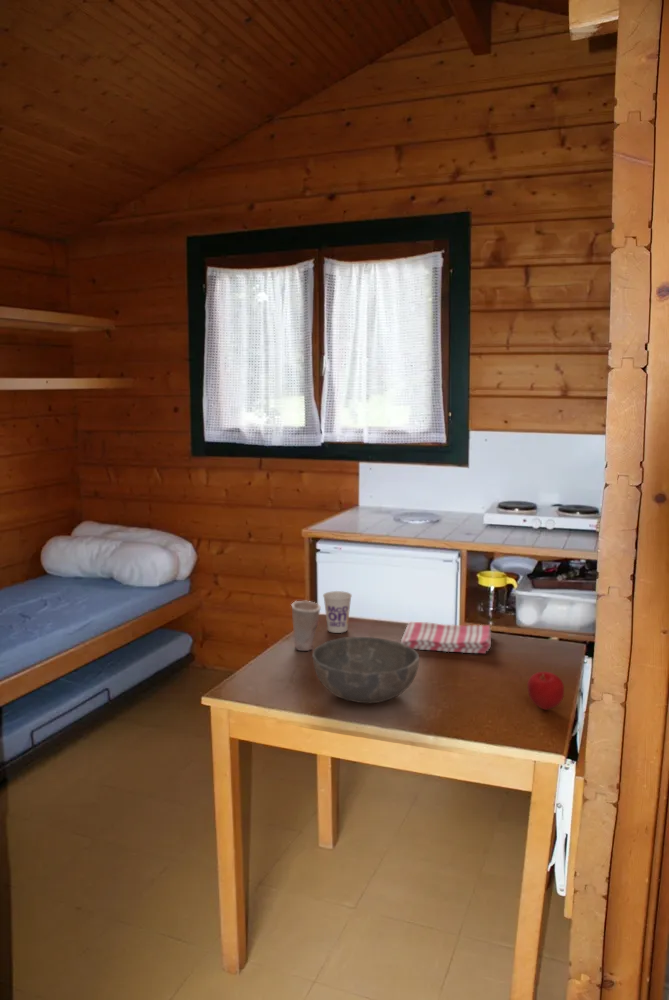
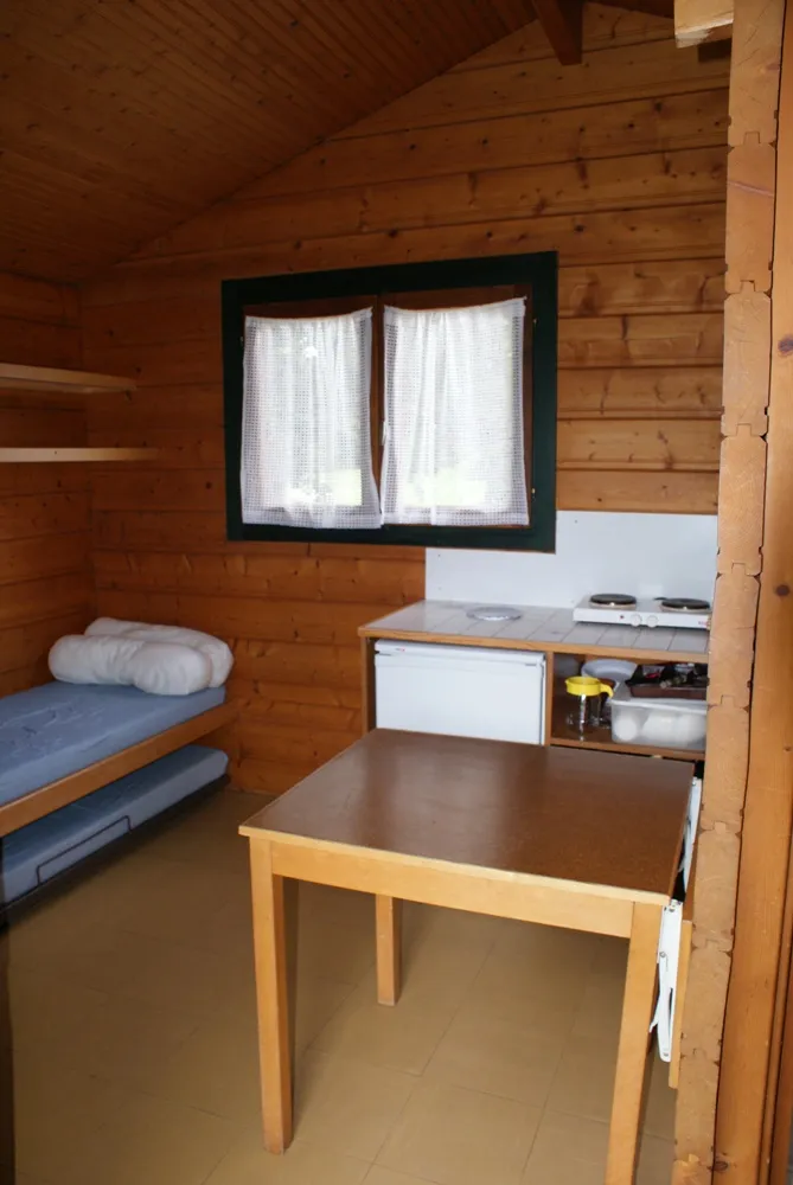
- apple (545, 691)
- bowl (365, 674)
- cup (337, 612)
- dish towel (446, 634)
- cup (306, 626)
